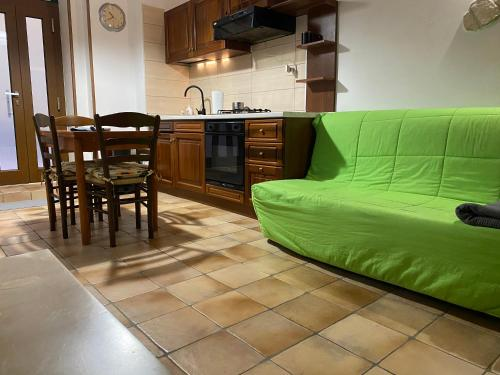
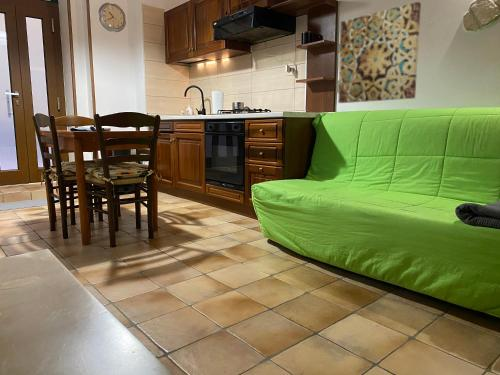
+ wall art (375, 57)
